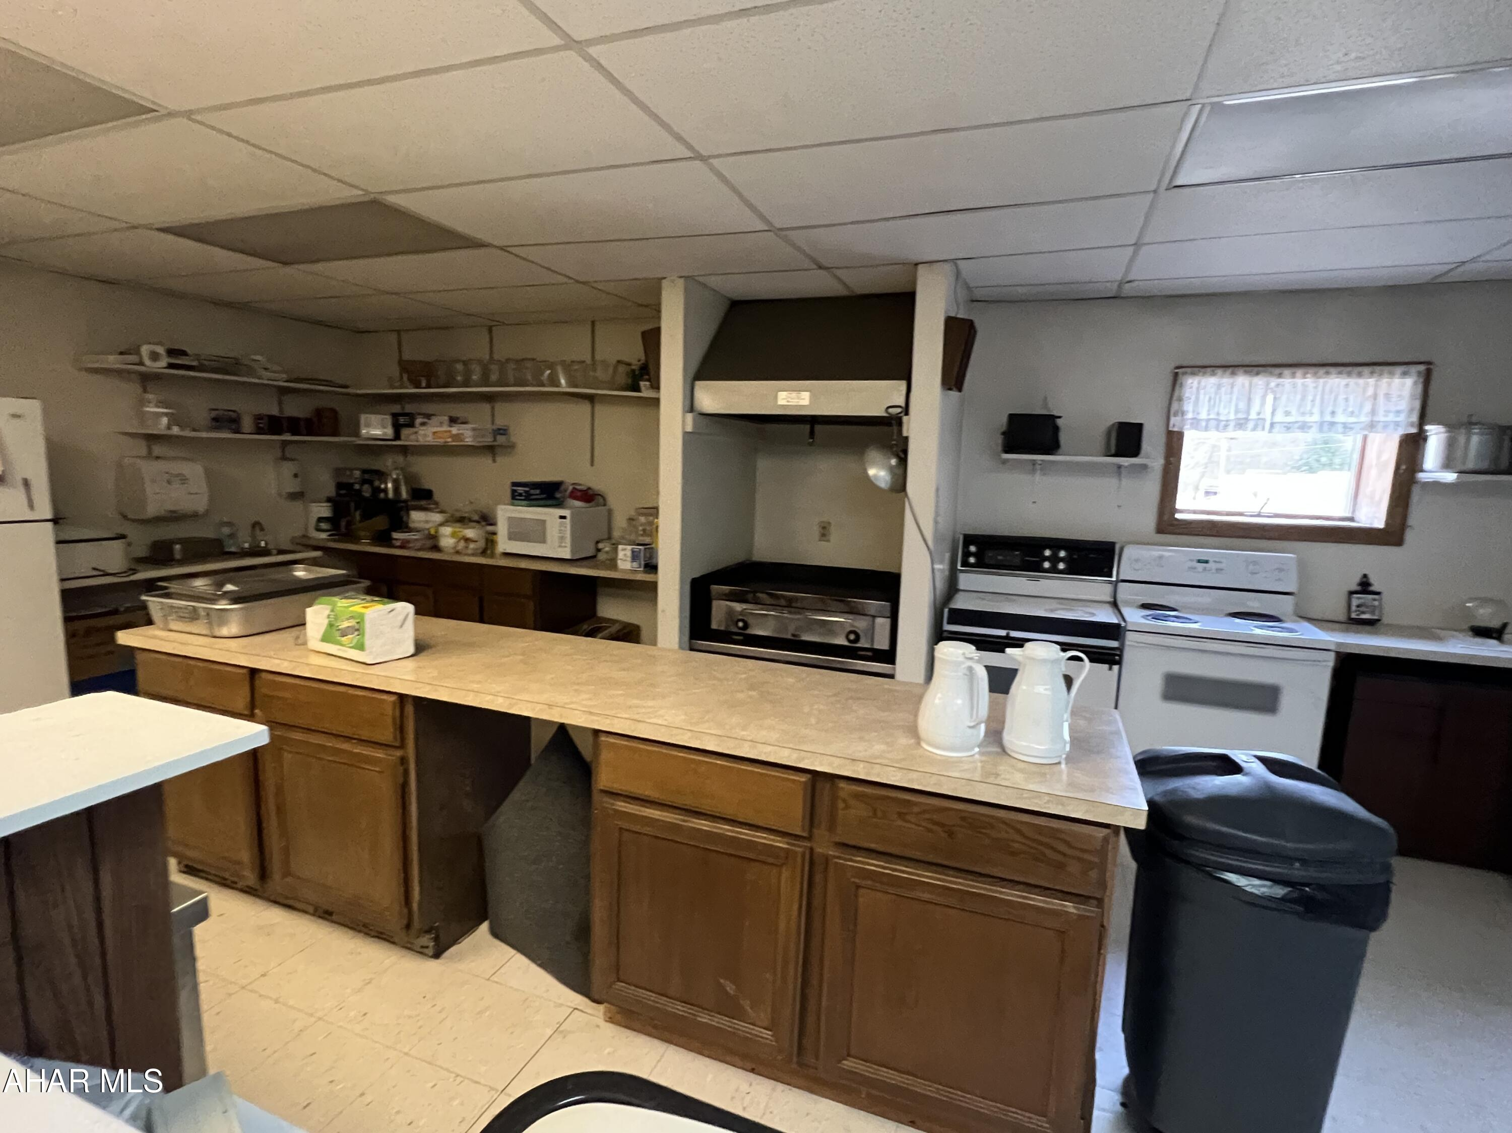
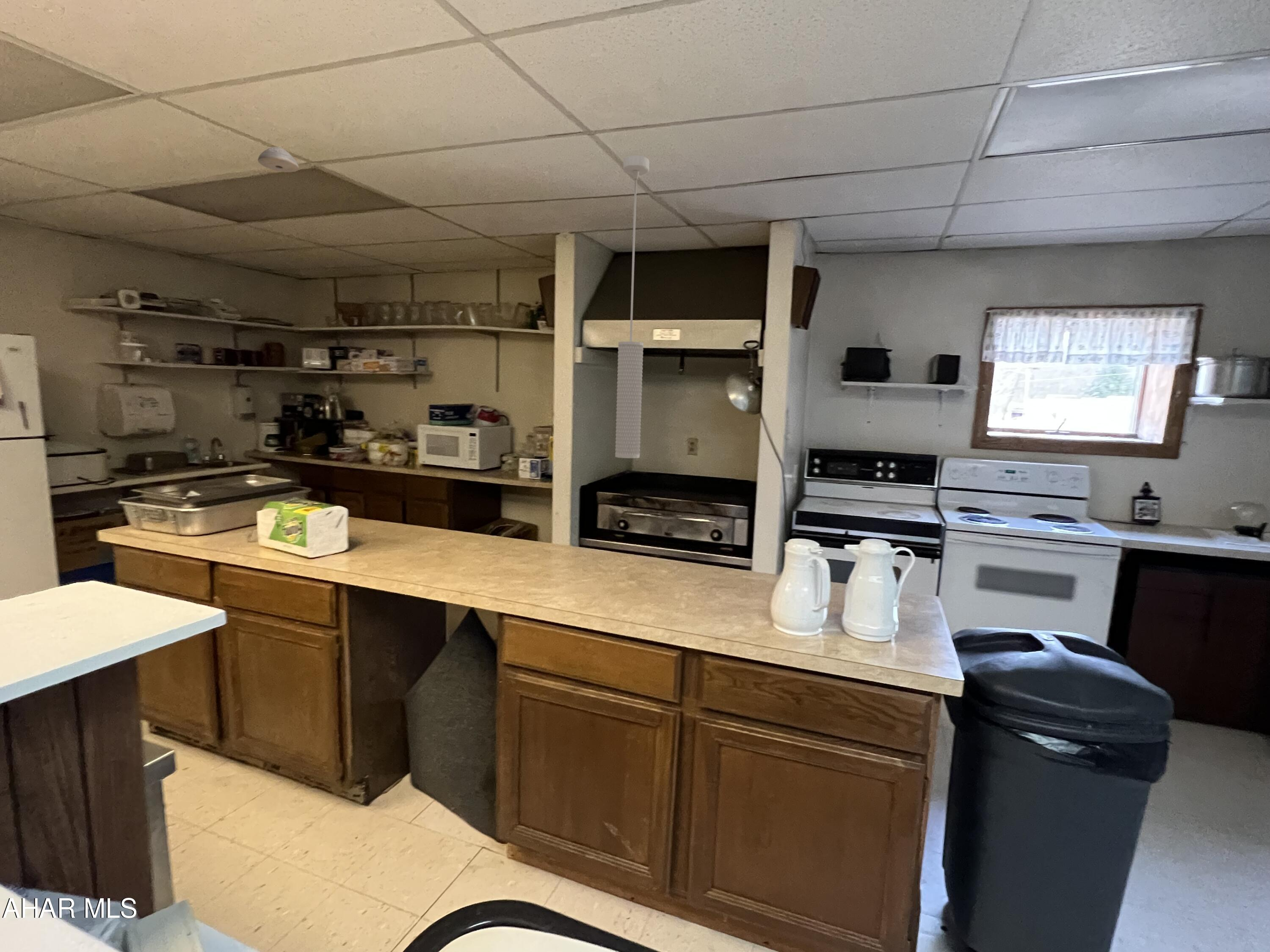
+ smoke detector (278, 158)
+ pendant light (632, 313)
